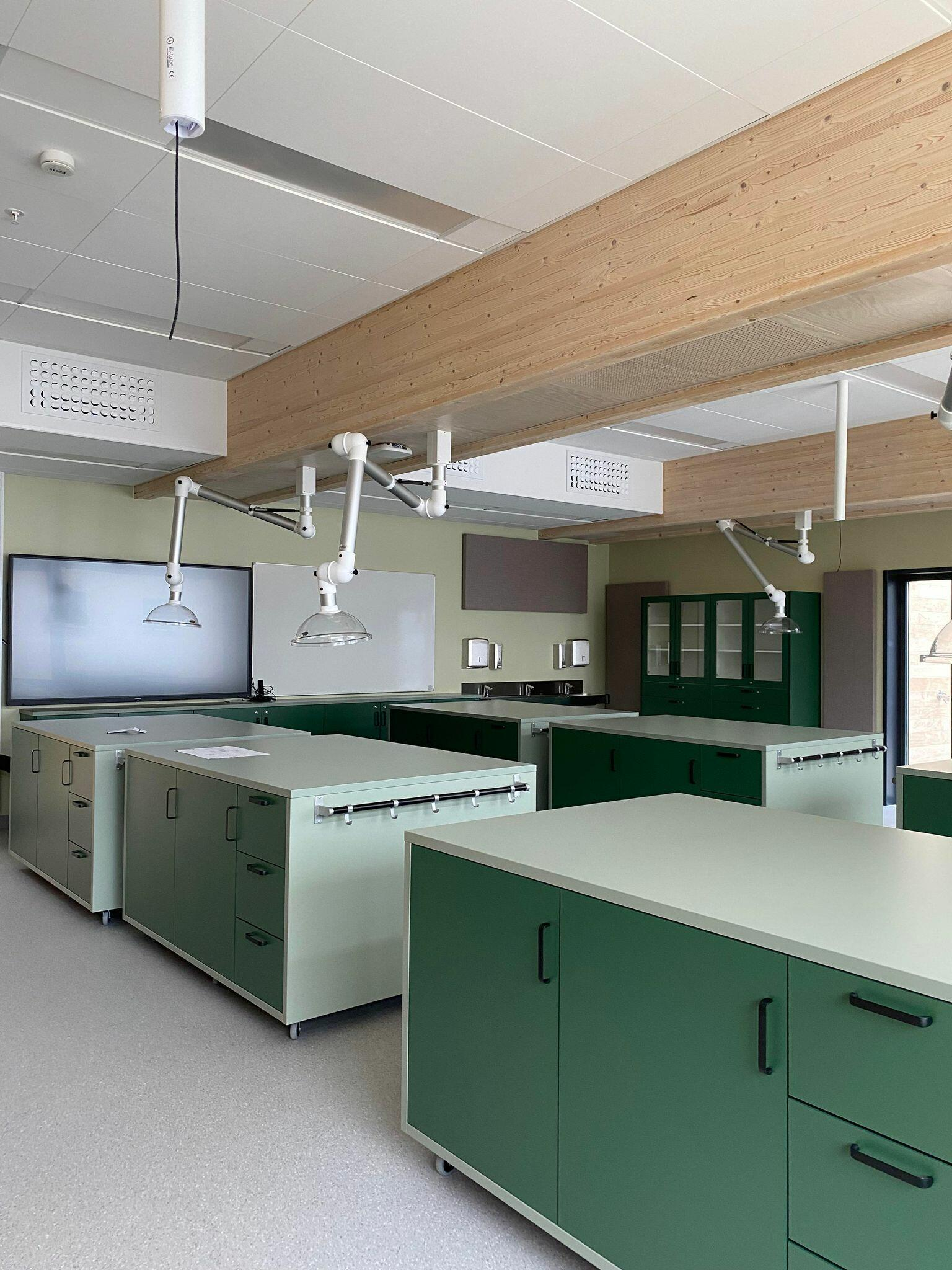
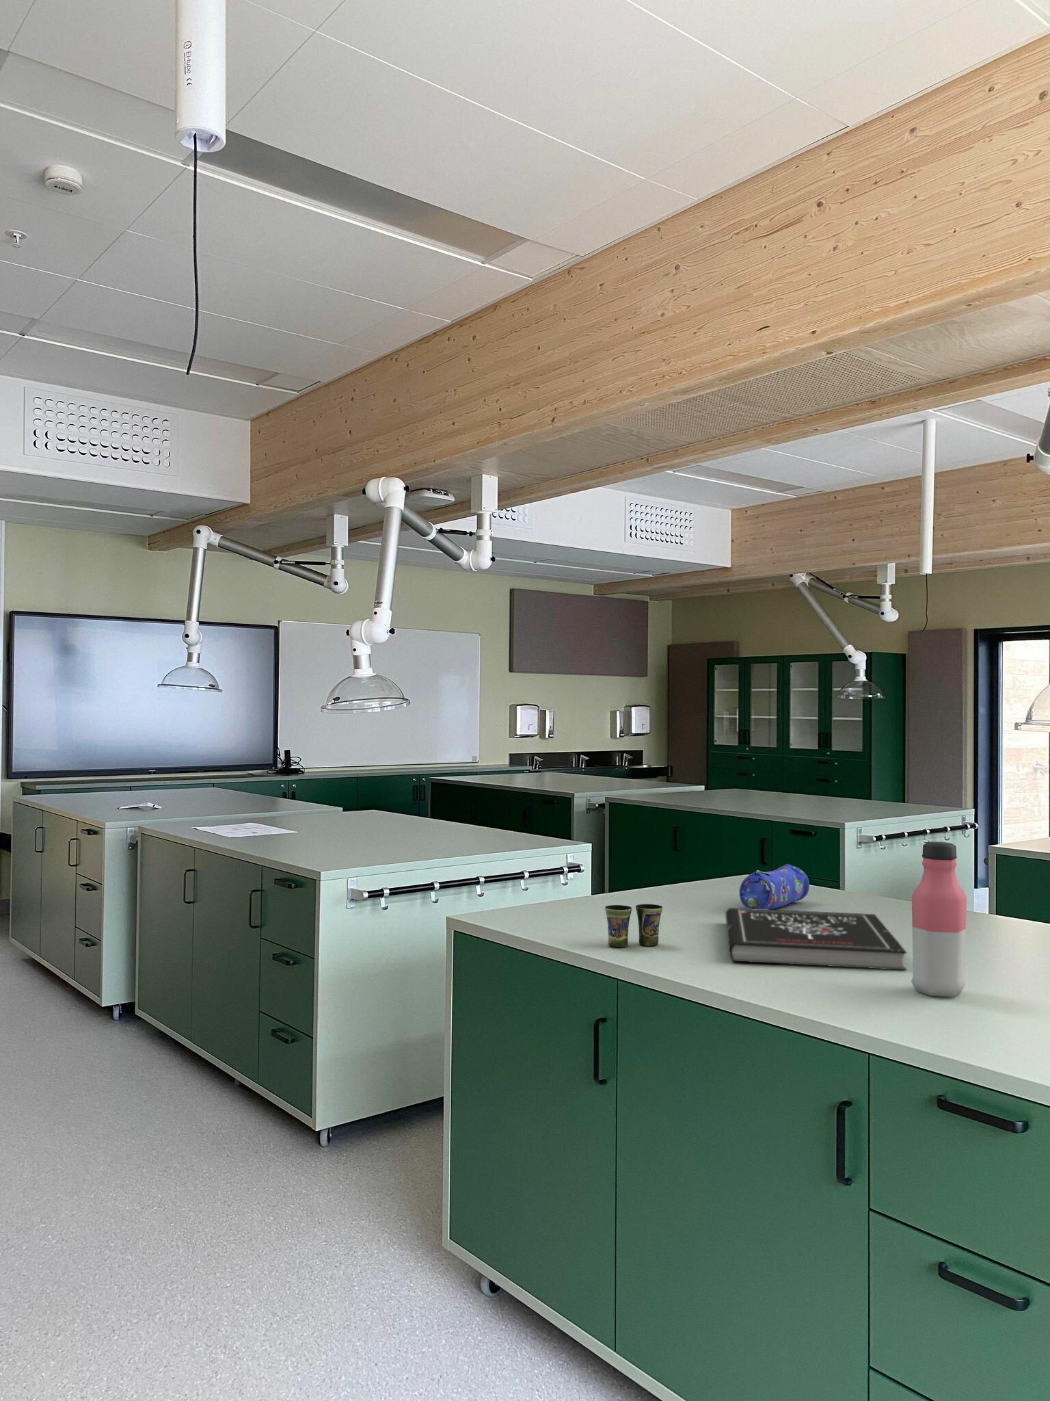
+ book (806, 935)
+ pencil case (774, 887)
+ water bottle (939, 917)
+ cup (629, 926)
